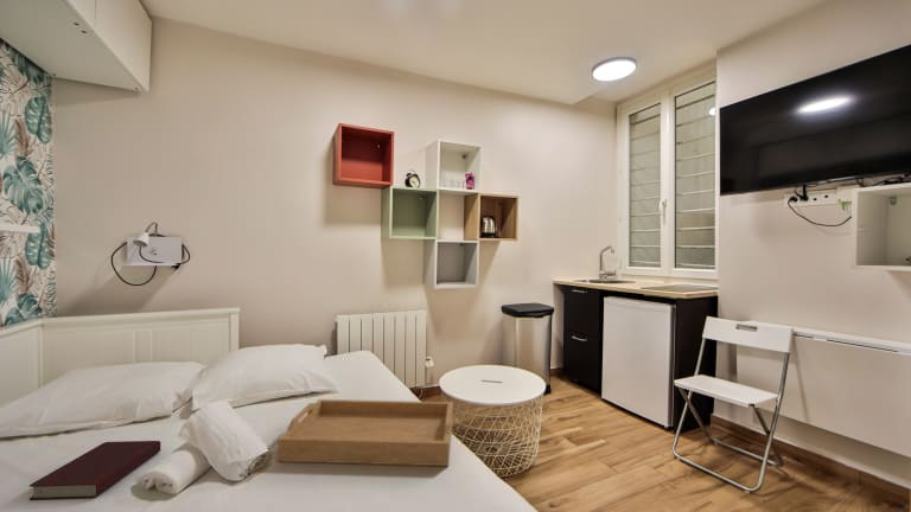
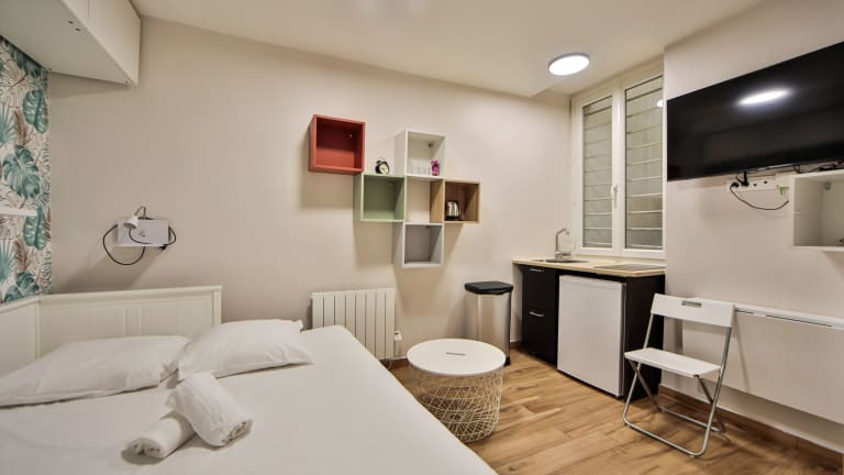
- serving tray (375, 424)
- book (101, 467)
